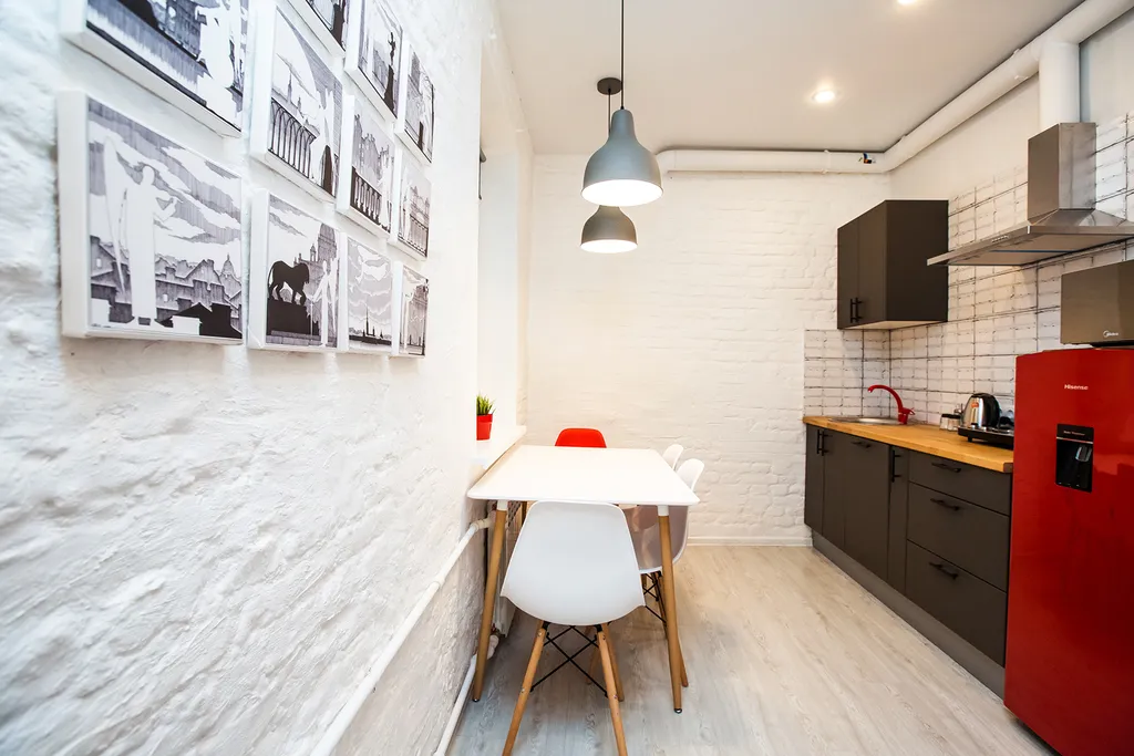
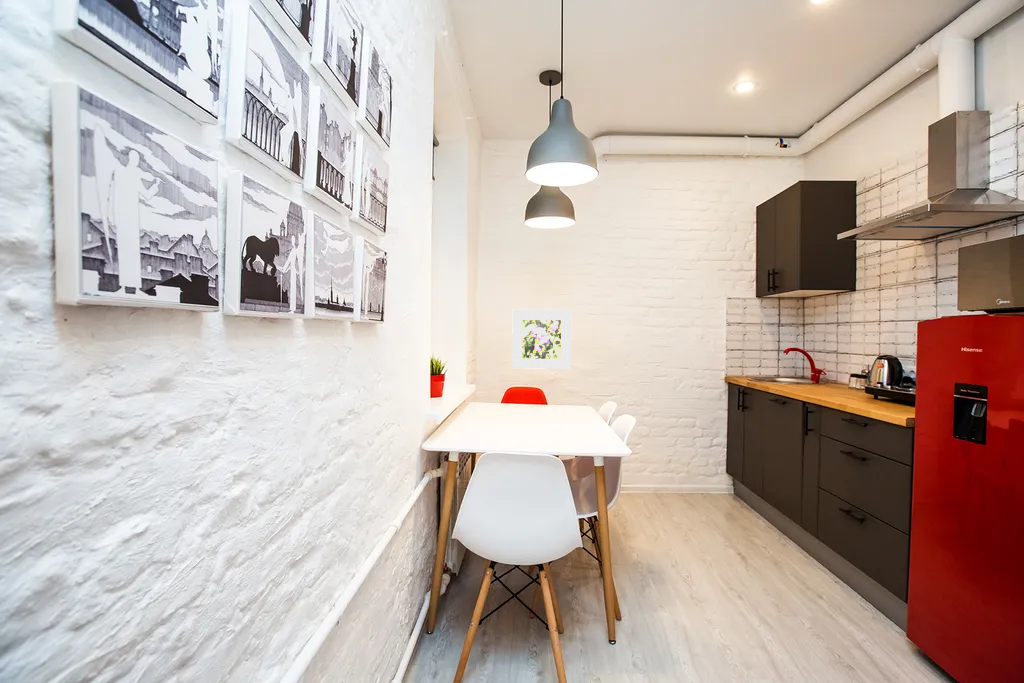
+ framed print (541, 339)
